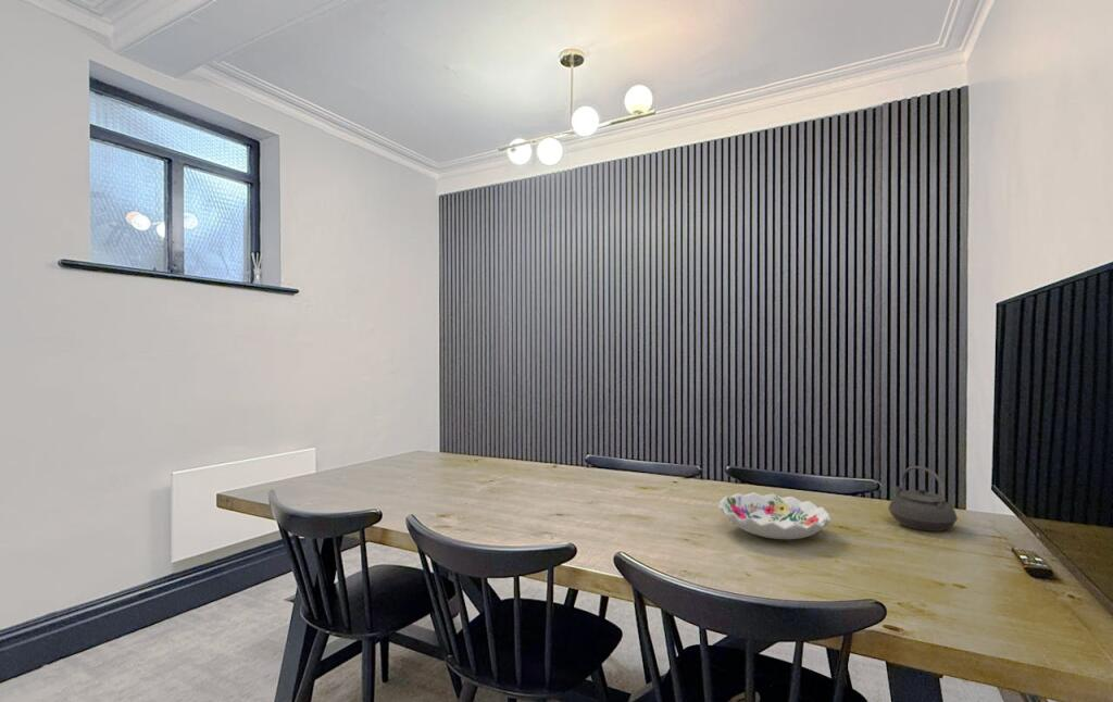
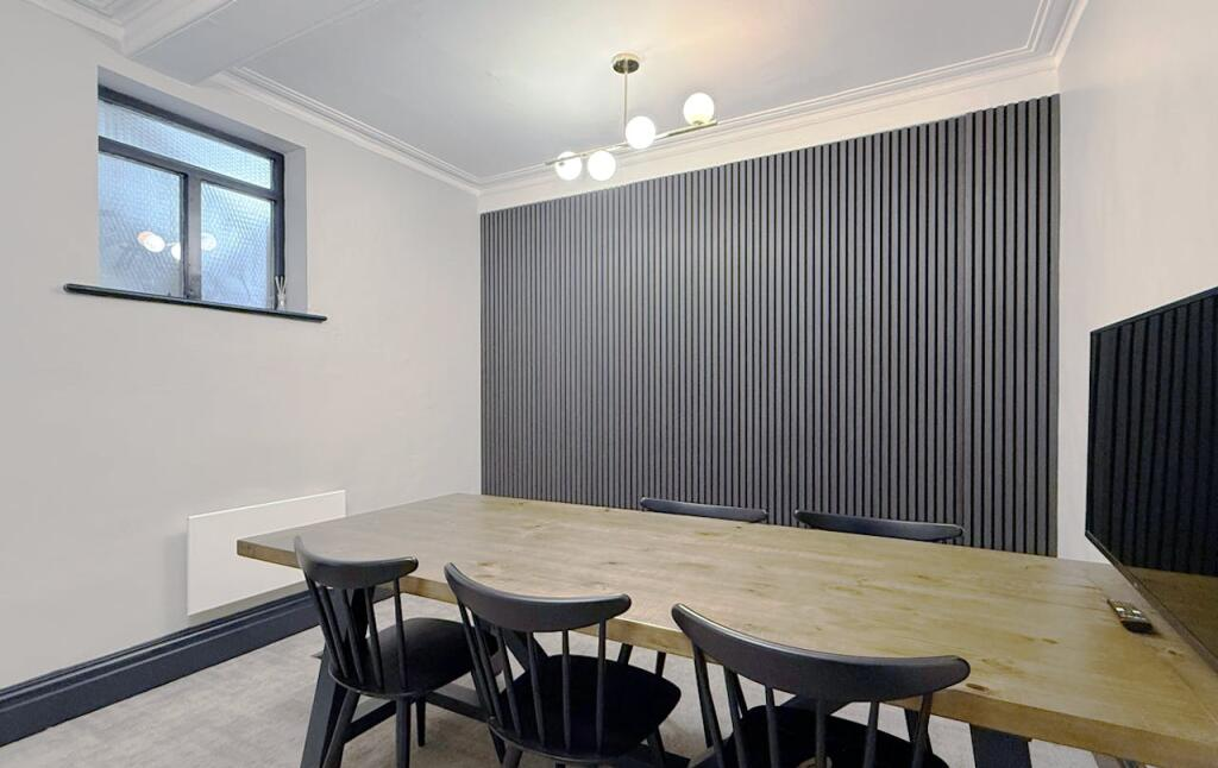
- teapot (918, 494)
- decorative bowl (772, 518)
